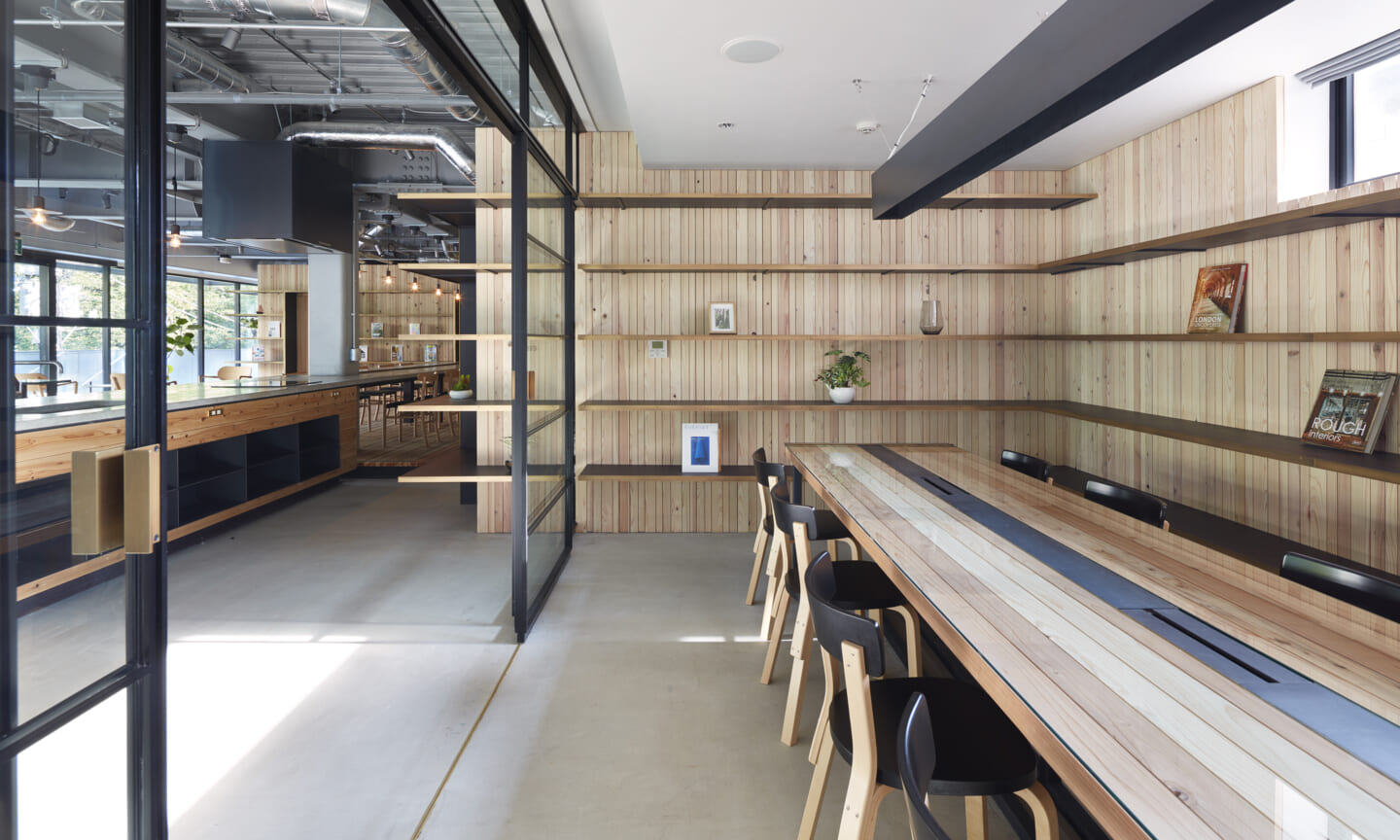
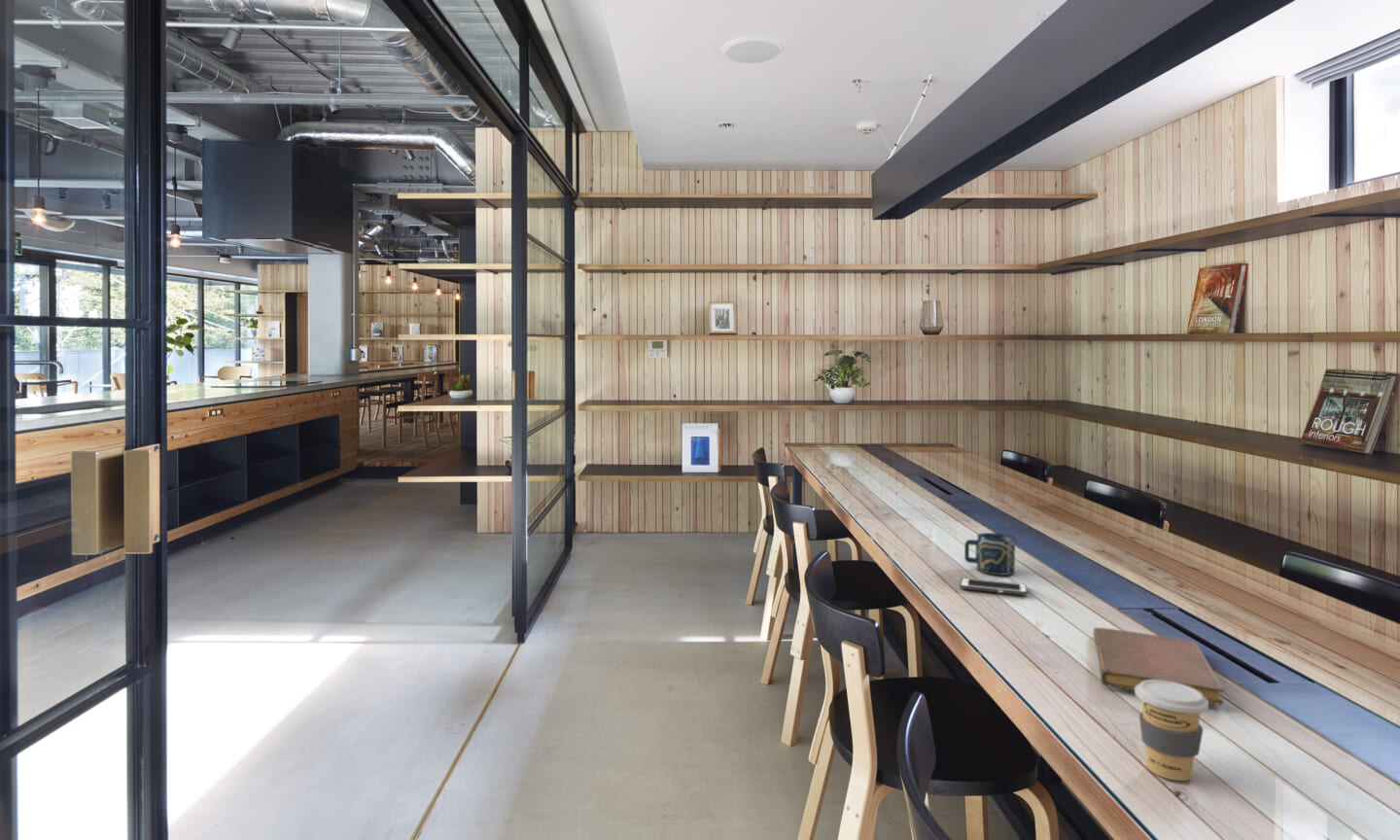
+ cup (989, 552)
+ notebook (1150, 661)
+ cell phone (993, 586)
+ coffee cup (1170, 730)
